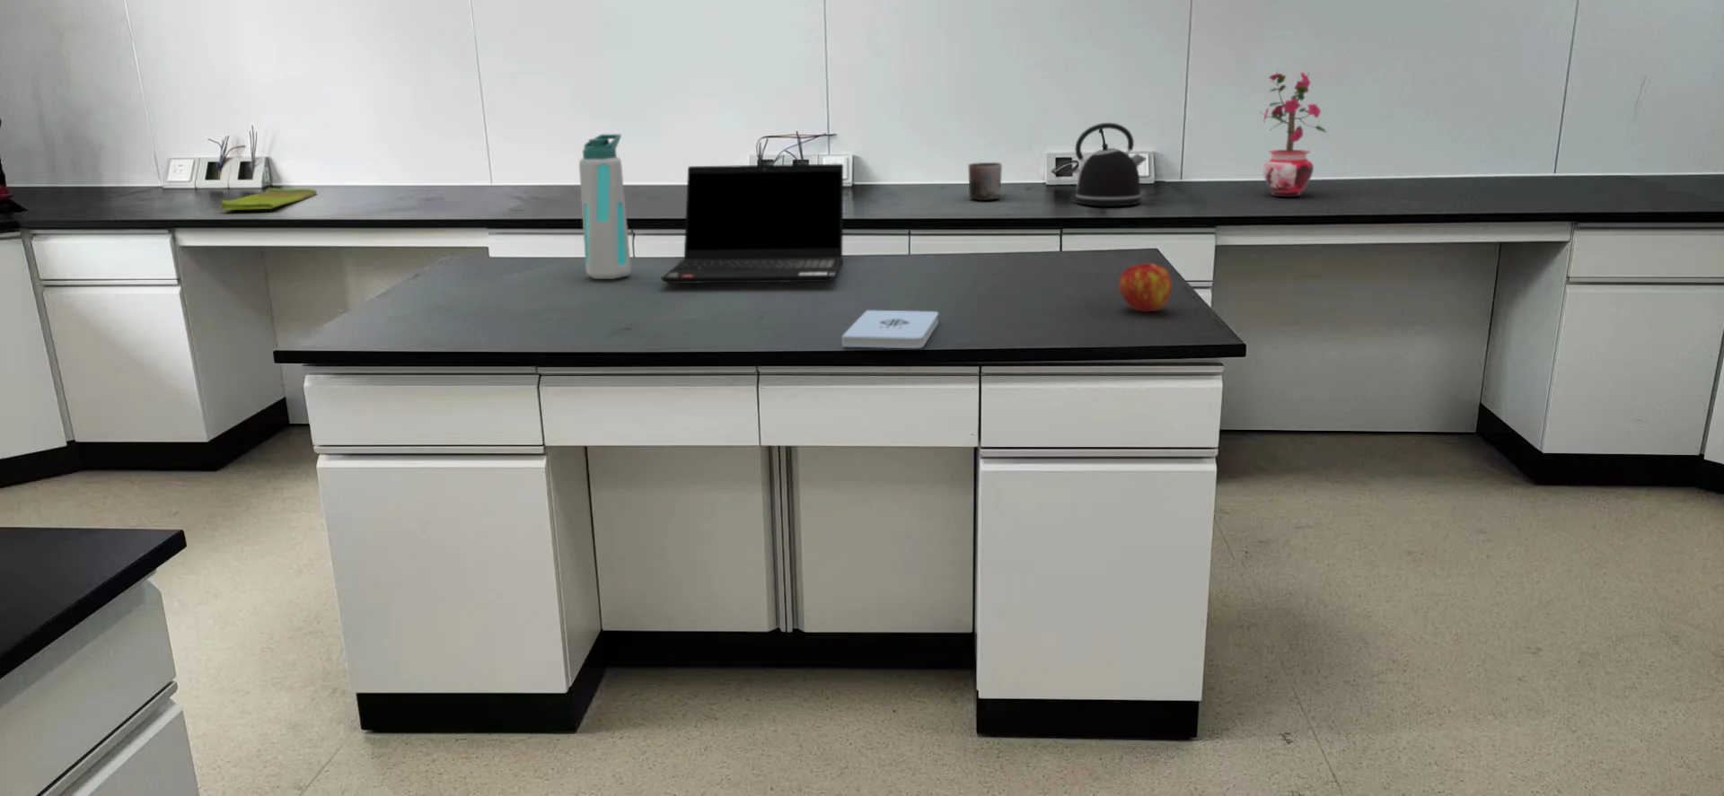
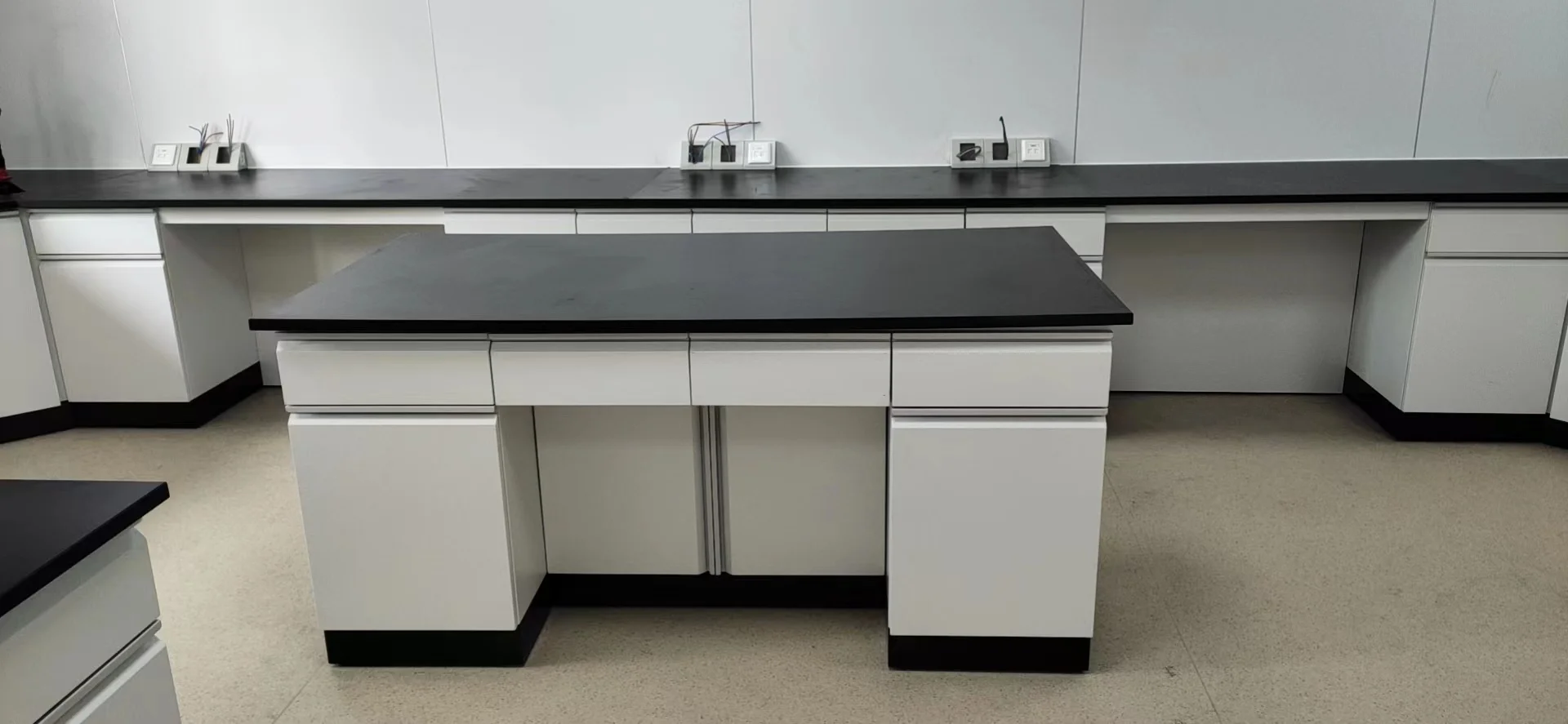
- dish towel (270, 198)
- mug (983, 180)
- potted plant (1293, 133)
- apple (1145, 287)
- notepad (893, 328)
- laptop computer (756, 222)
- water bottle (605, 207)
- kettle (1109, 163)
